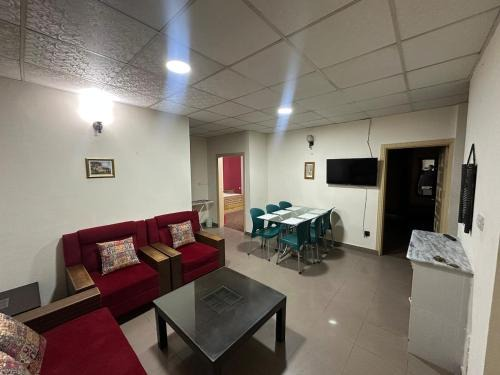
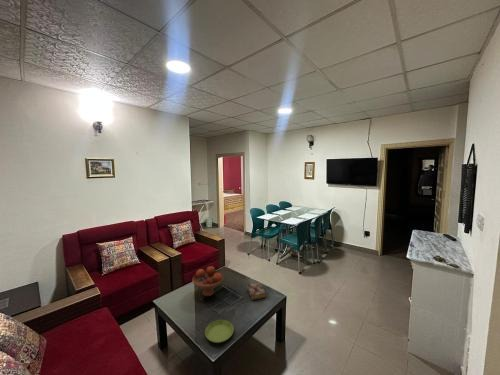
+ fruit bowl (208, 282)
+ book (256, 290)
+ saucer (219, 331)
